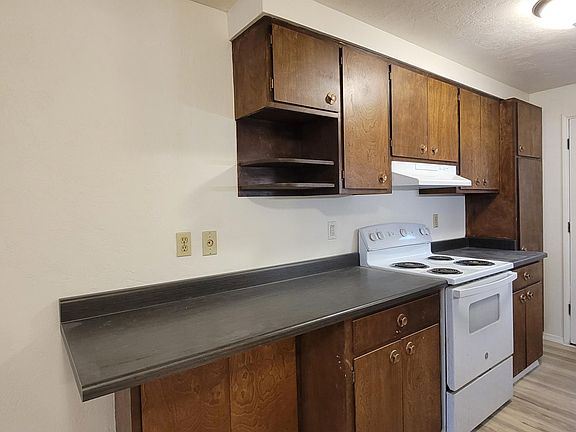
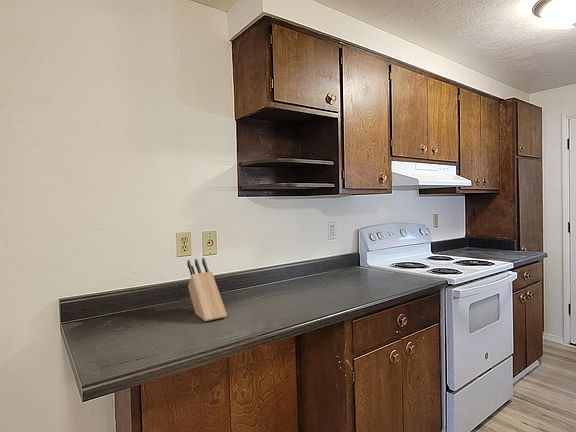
+ knife block (204, 286)
